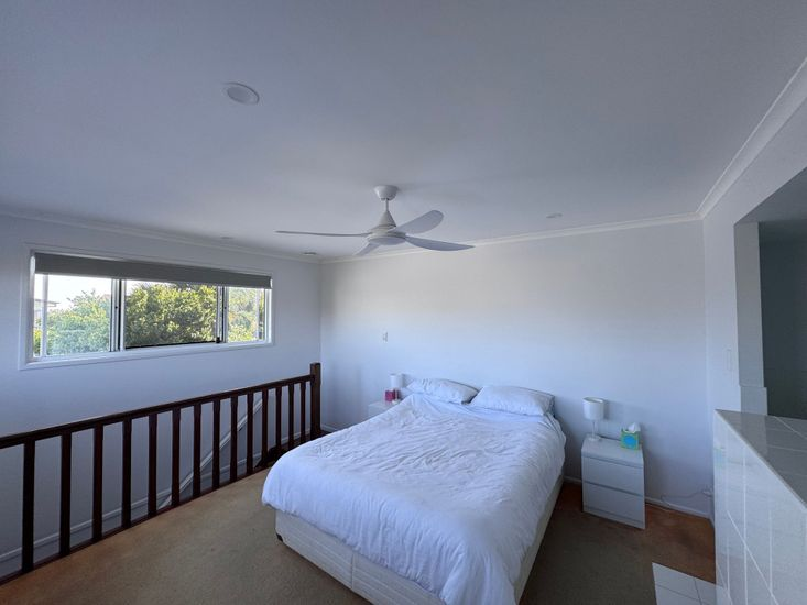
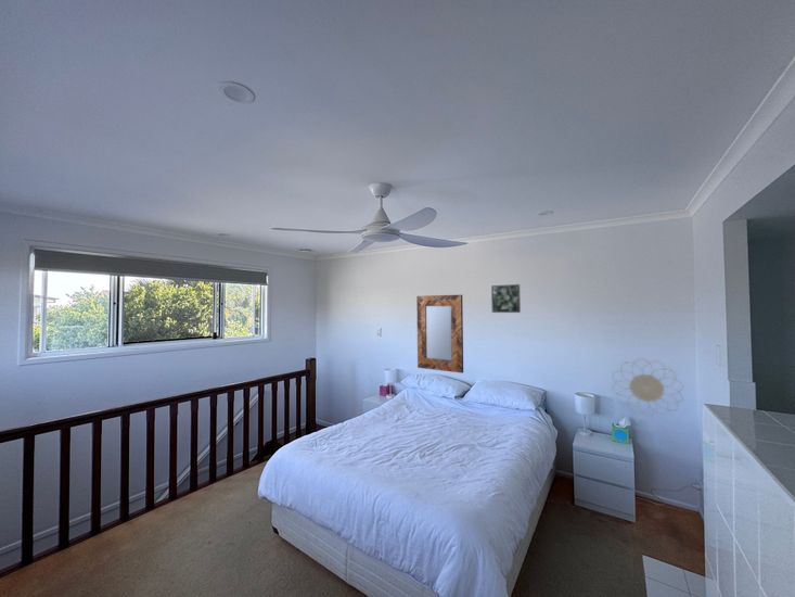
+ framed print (505, 298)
+ home mirror (438, 332)
+ decorative wall piece (645, 386)
